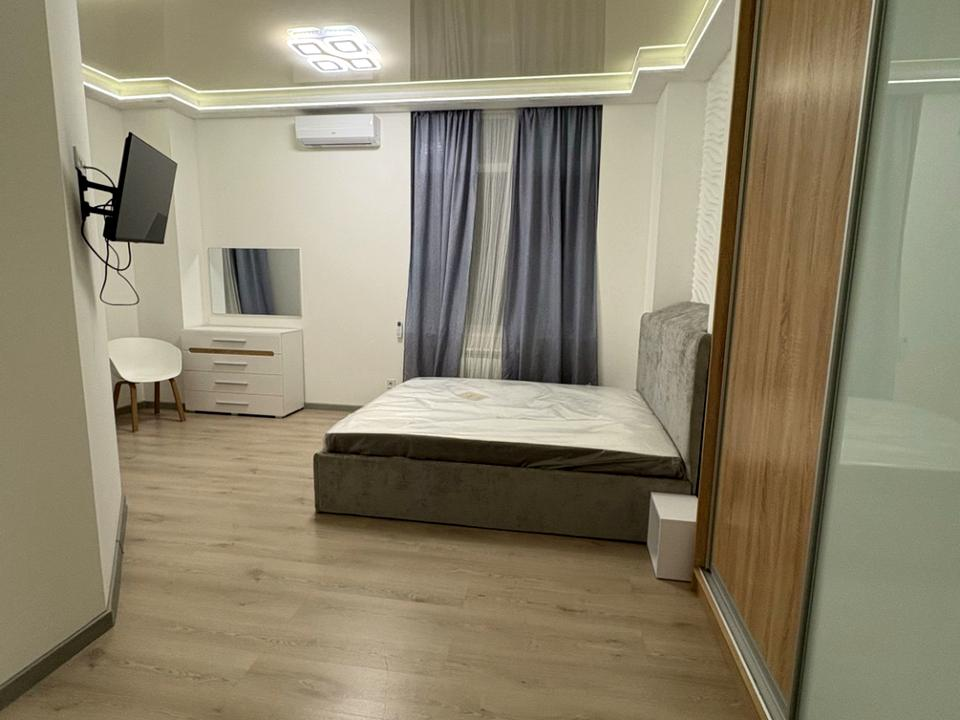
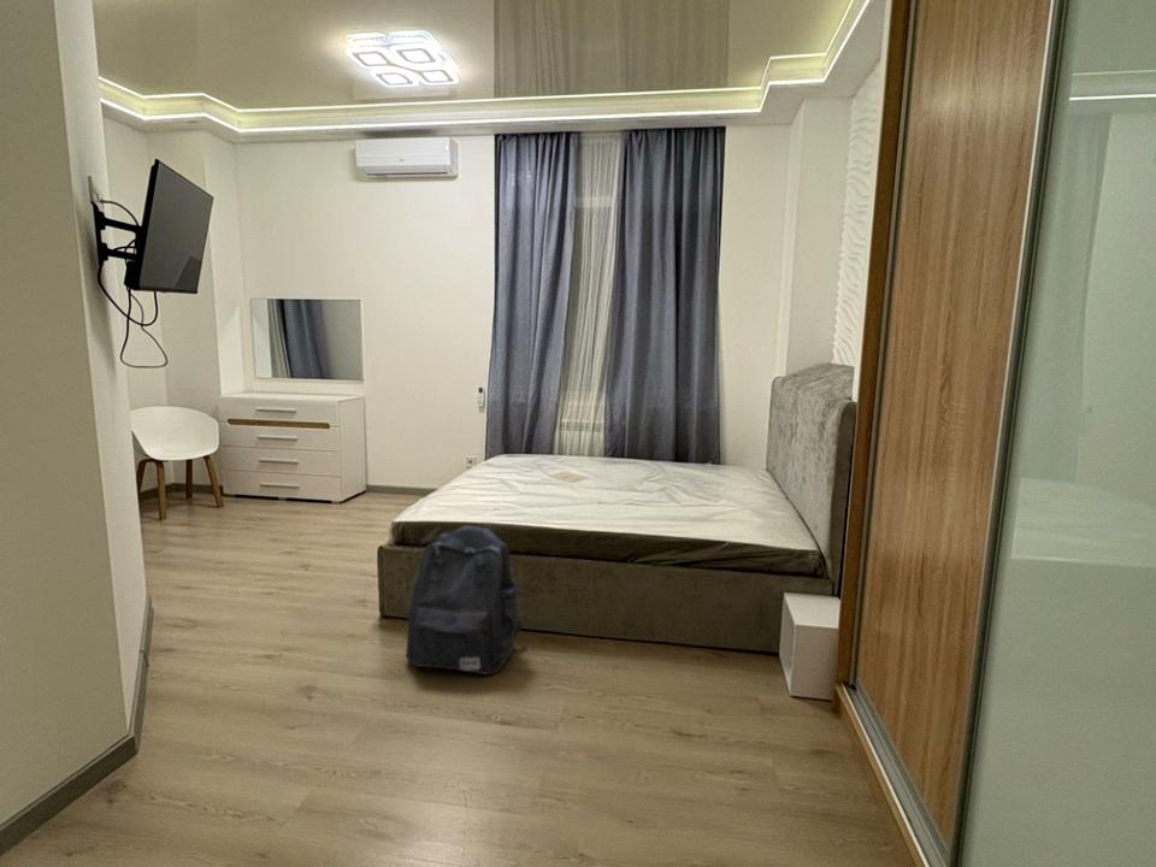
+ backpack (464, 594)
